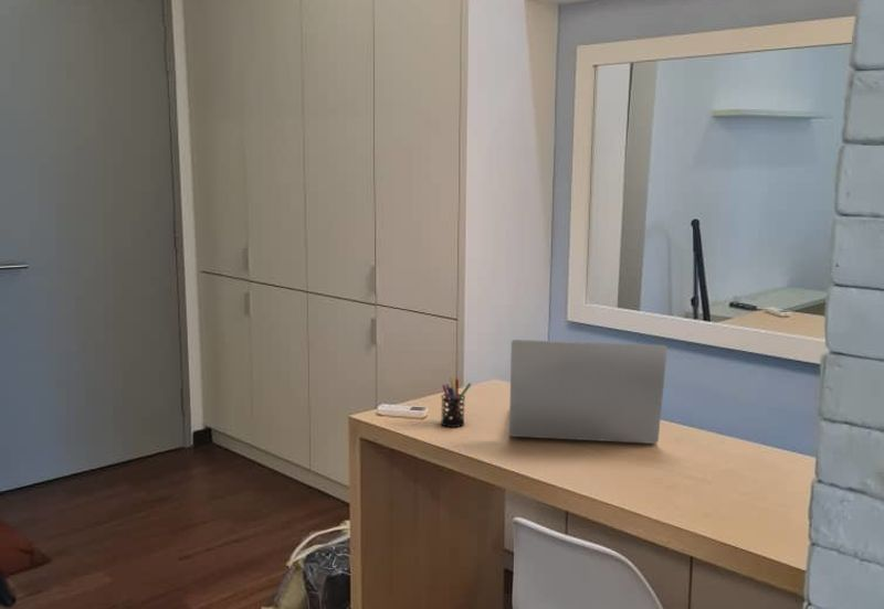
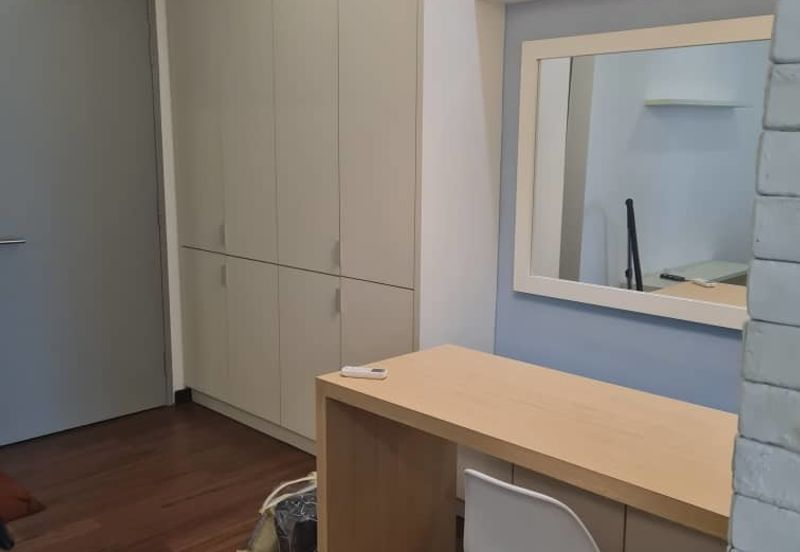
- laptop (582, 380)
- pen holder (455, 399)
